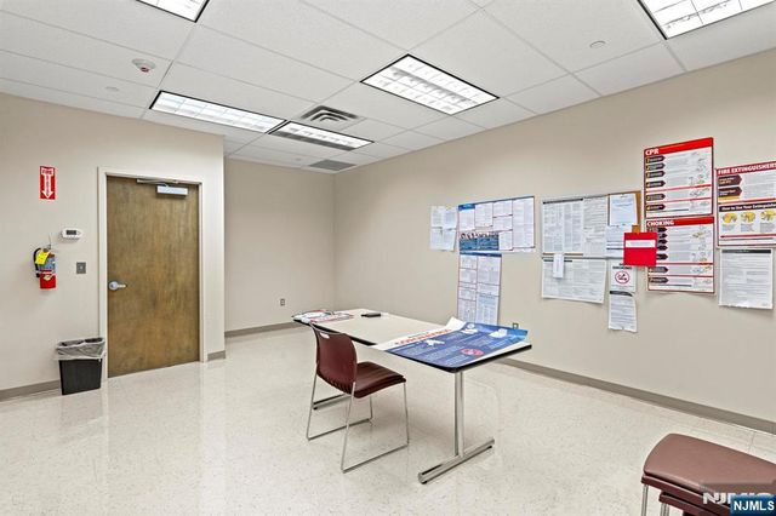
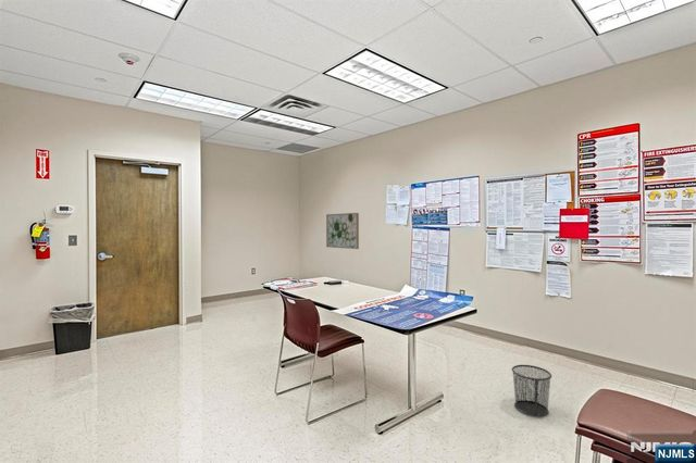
+ waste bin (531, 389)
+ wall art (340, 230)
